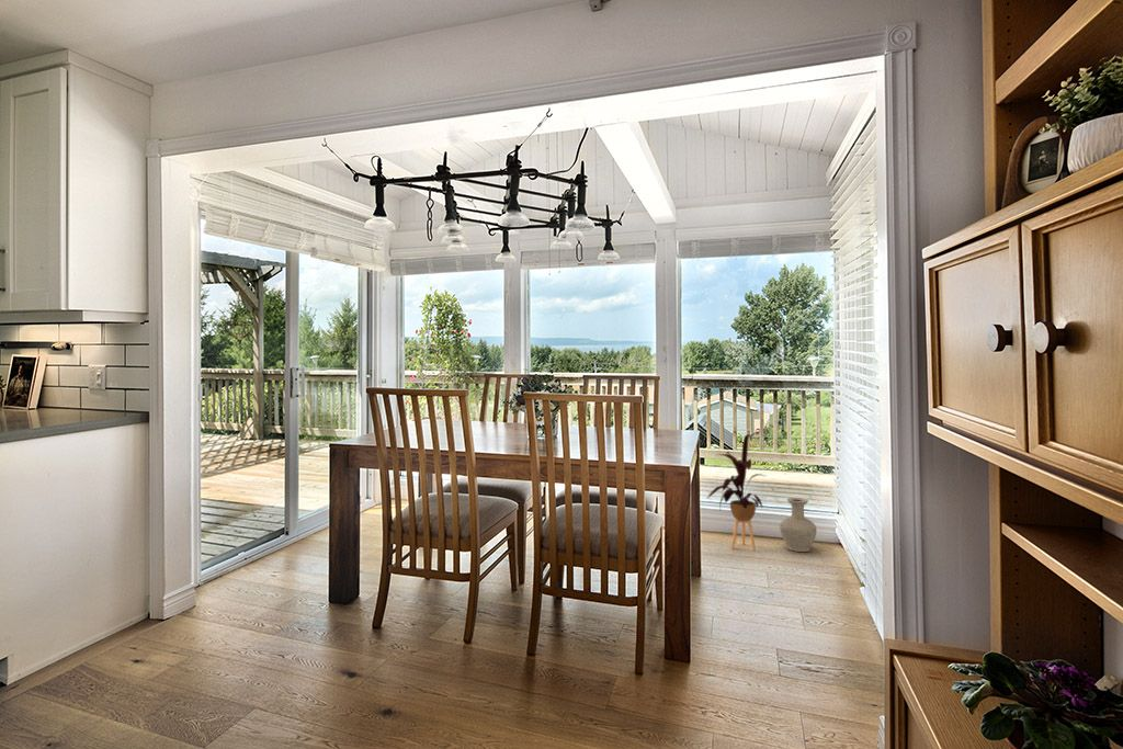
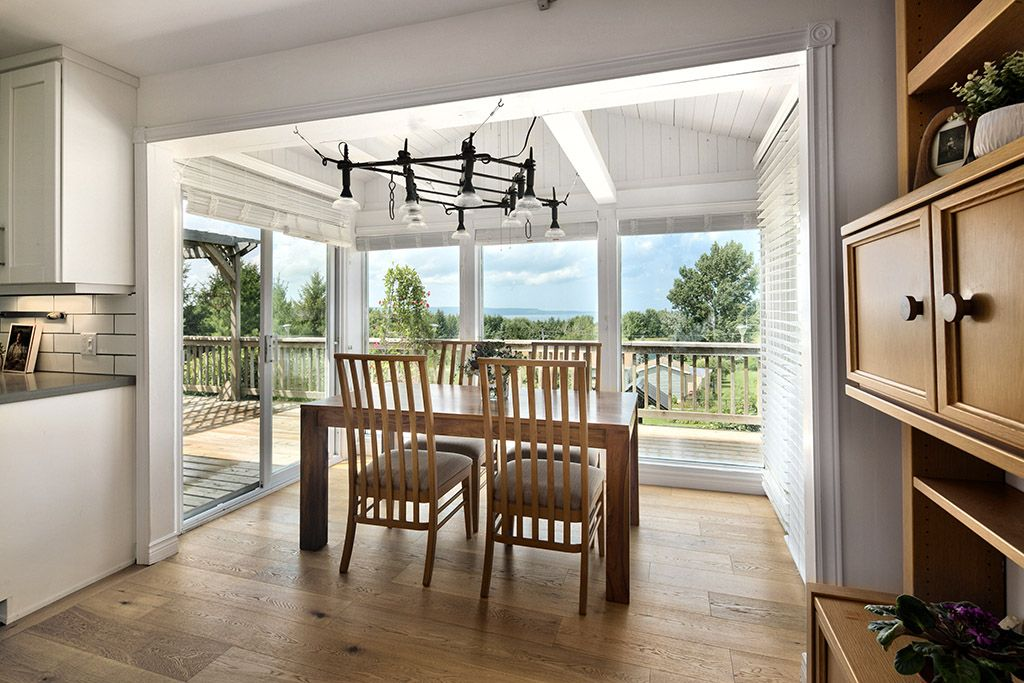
- vase (797, 523)
- house plant (736, 490)
